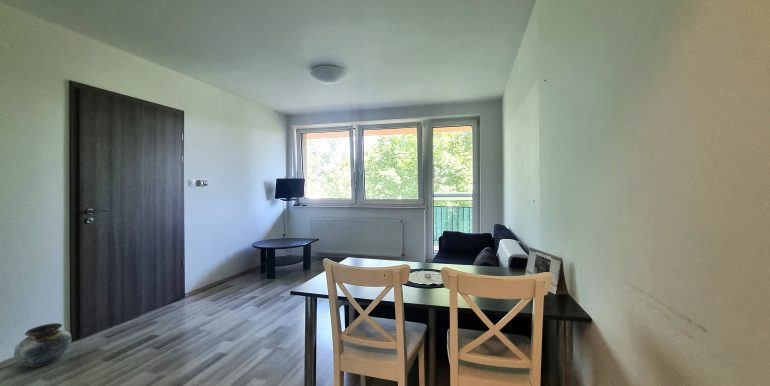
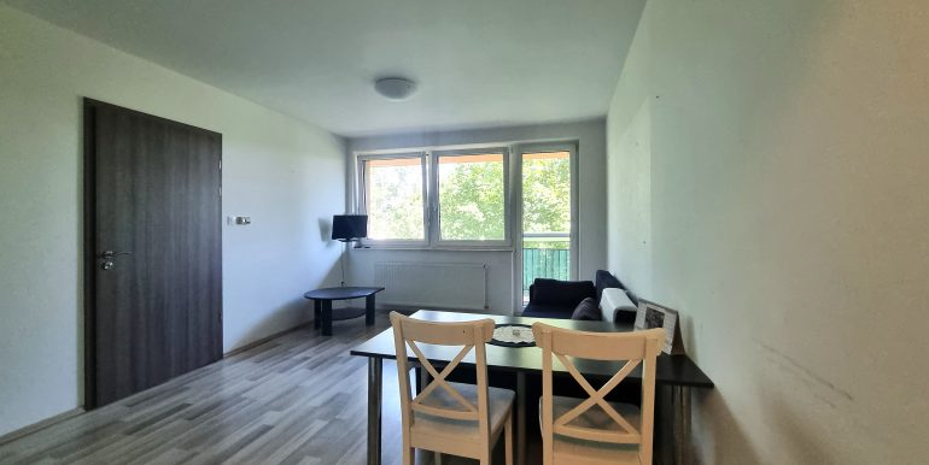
- vase (44, 345)
